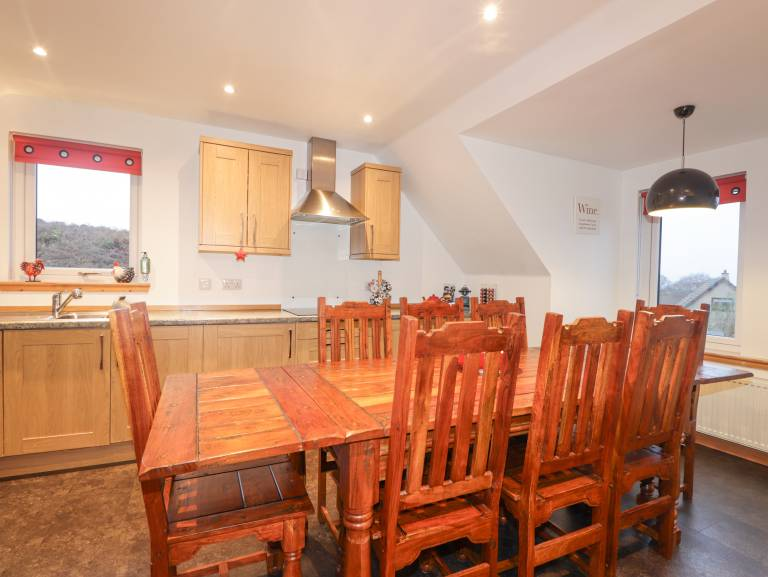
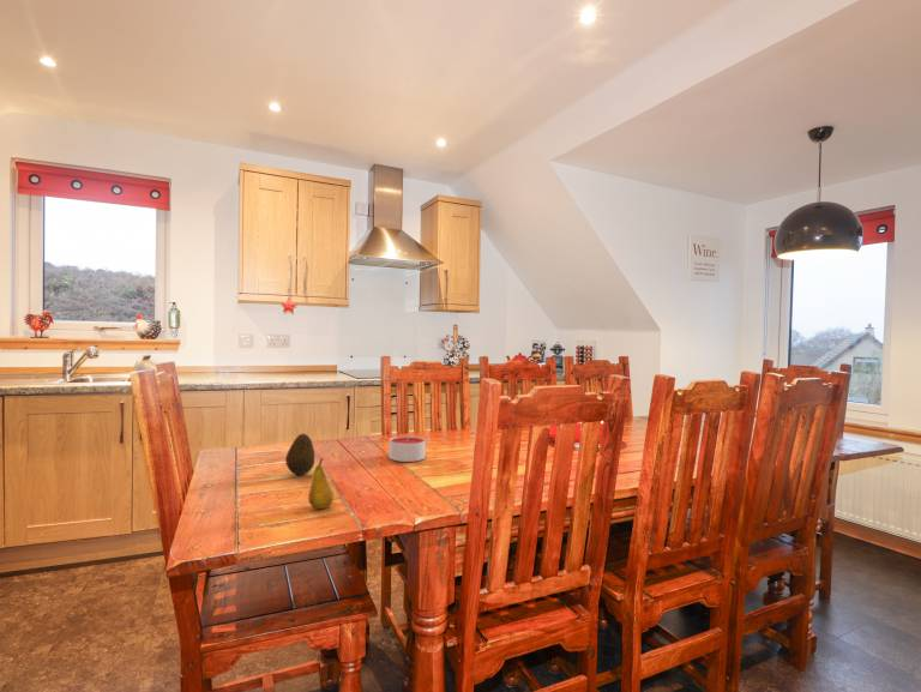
+ fruit (320, 482)
+ candle (407, 447)
+ fruit (300, 453)
